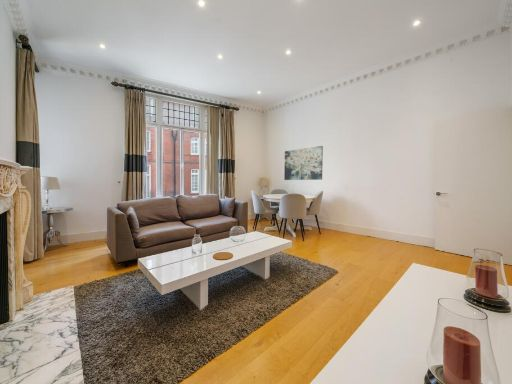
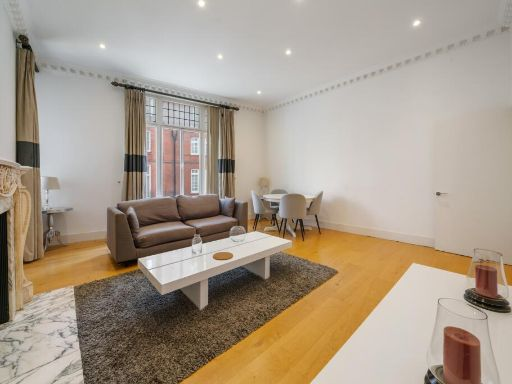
- wall art (302, 164)
